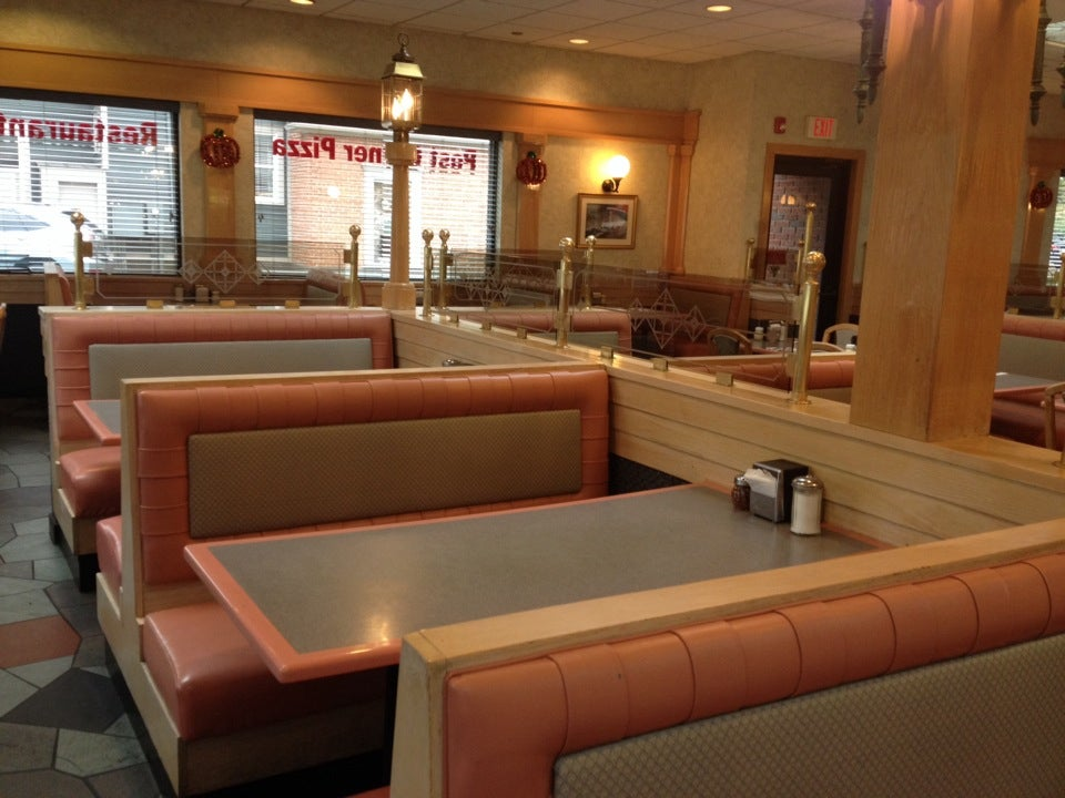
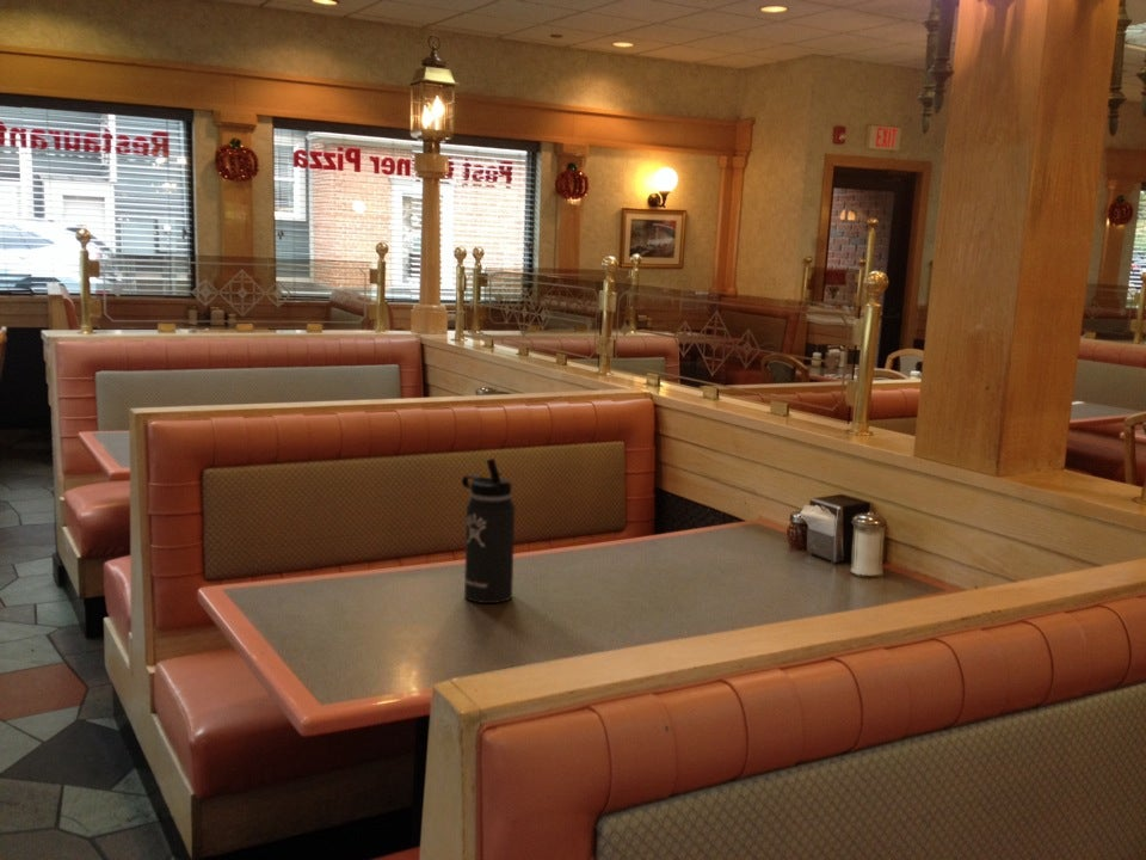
+ thermos bottle (485, 527)
